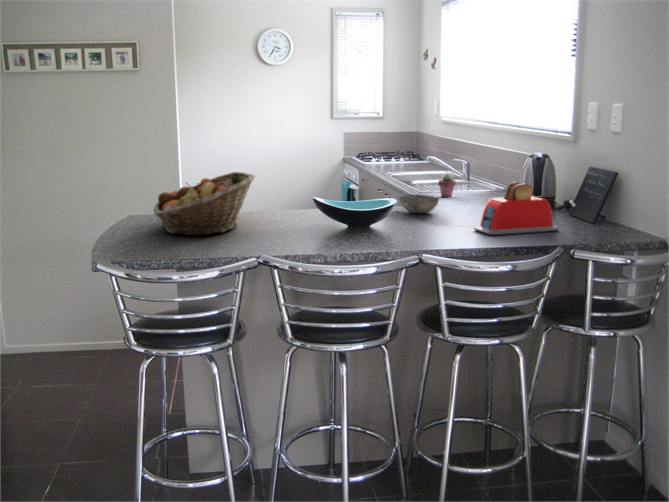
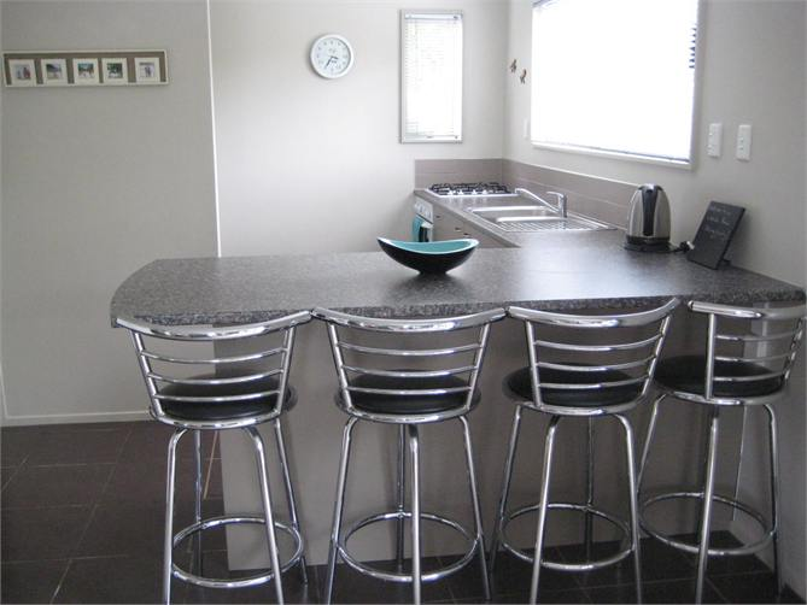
- fruit basket (204, 201)
- potted succulent (446, 185)
- bowl (418, 203)
- toaster (517, 206)
